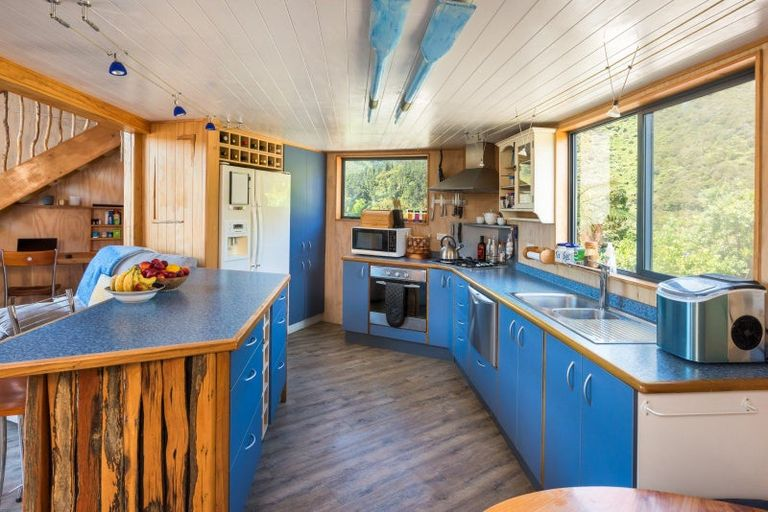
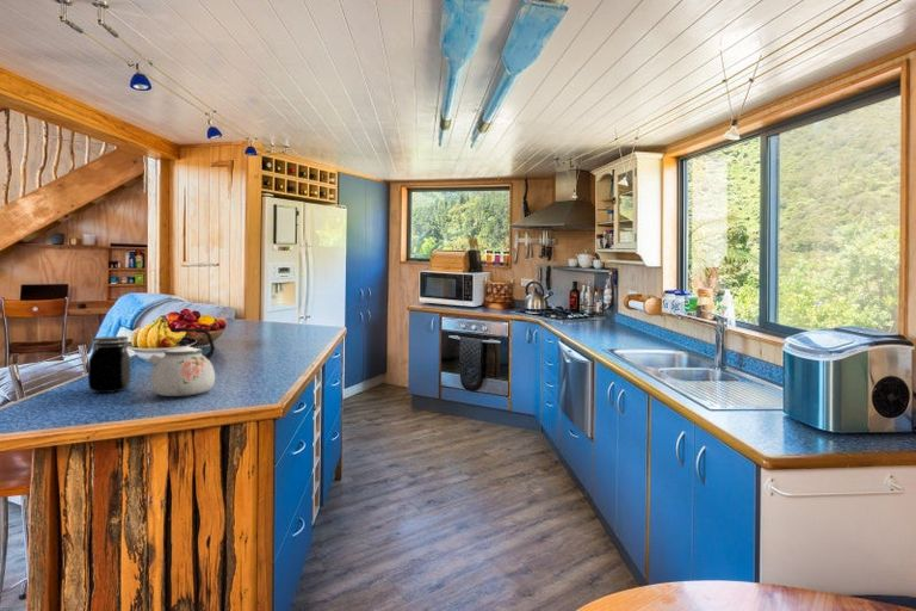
+ jar (110, 364)
+ kettle (182, 360)
